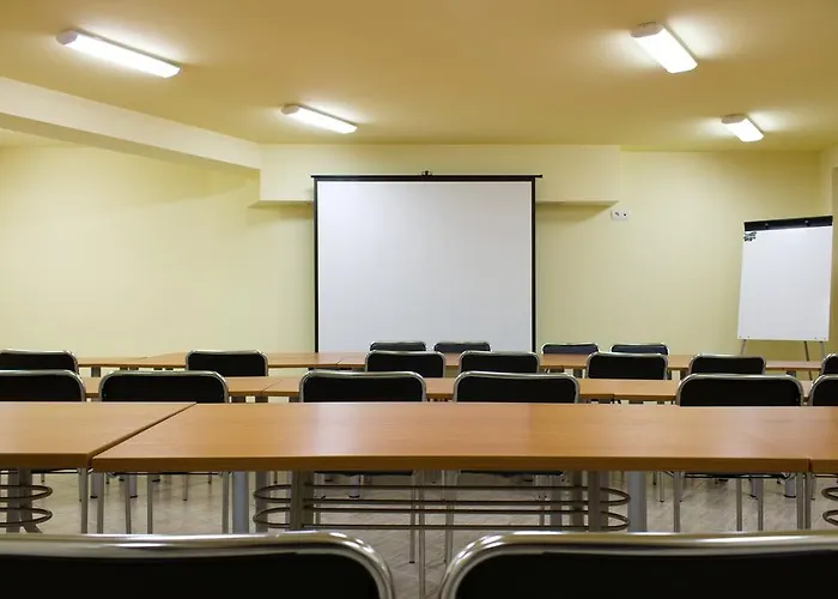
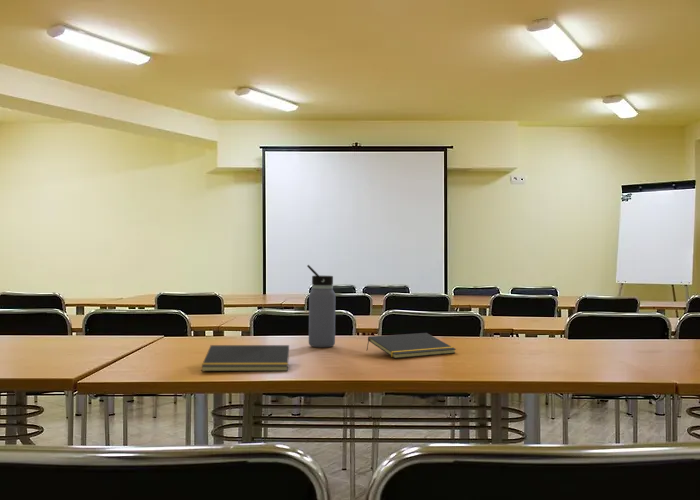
+ notepad (247, 357)
+ notepad (411, 344)
+ water bottle (320, 305)
